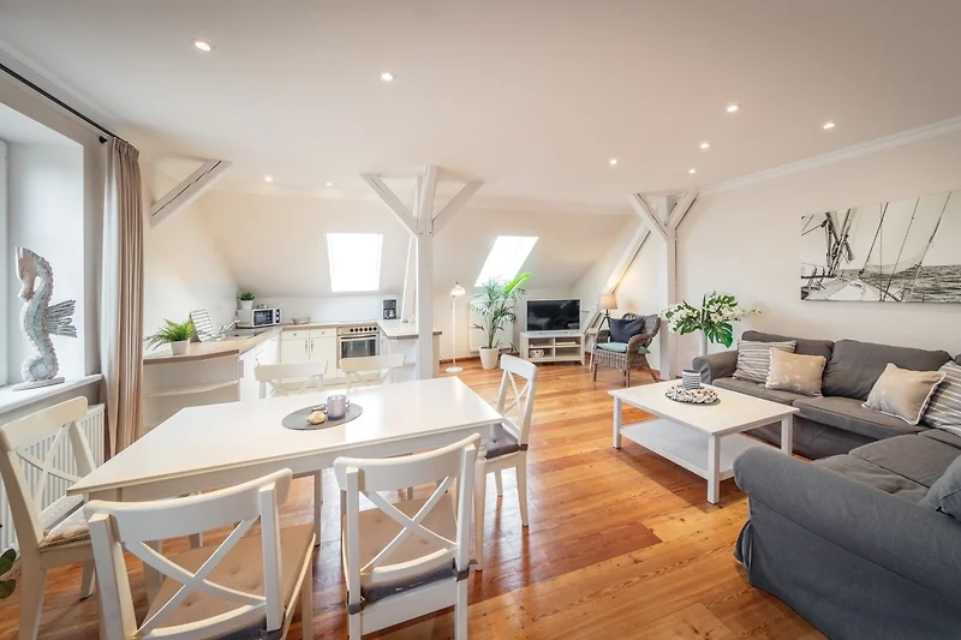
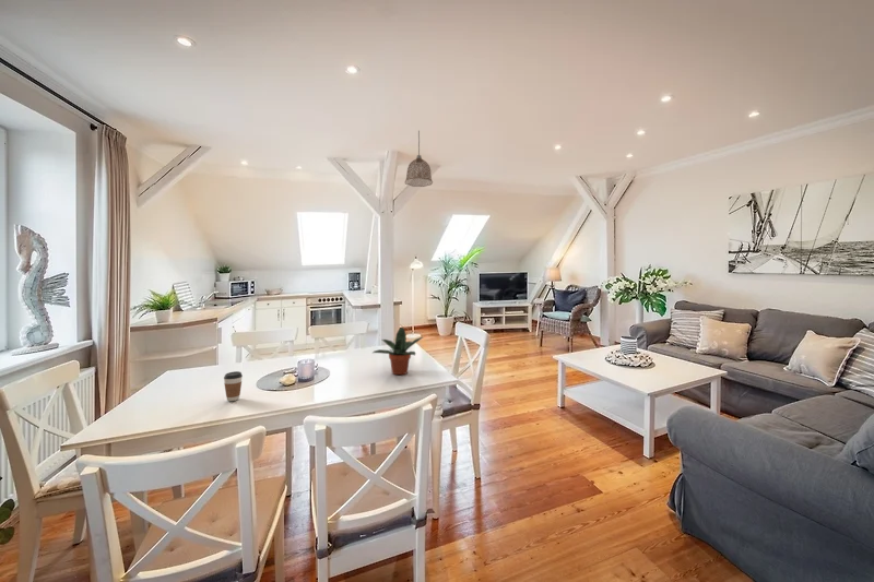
+ potted plant (399, 351)
+ coffee cup (233, 385)
+ pendant lamp (418, 156)
